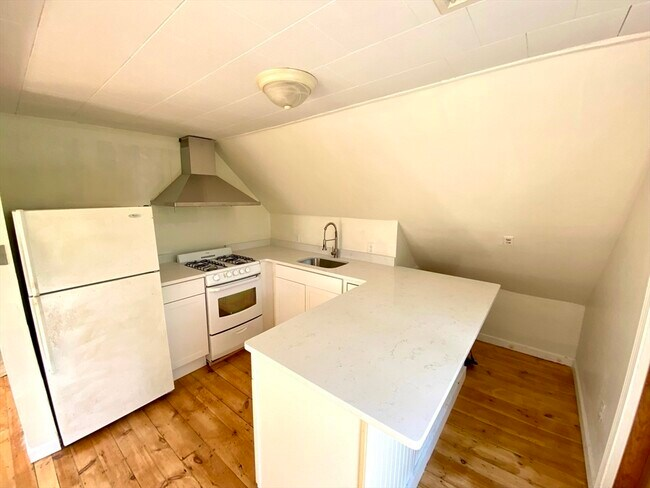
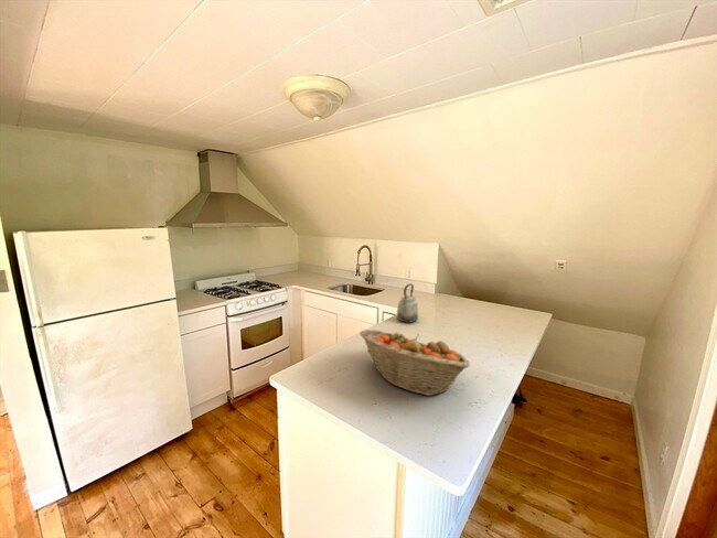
+ kettle (409, 301)
+ fruit basket (410, 354)
